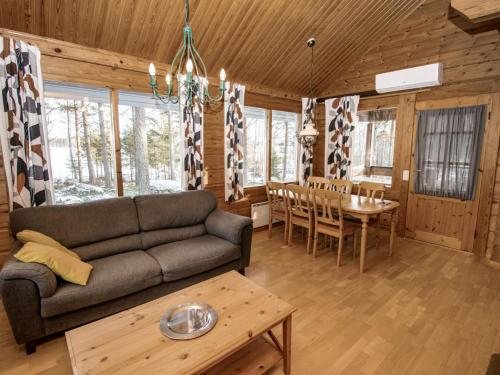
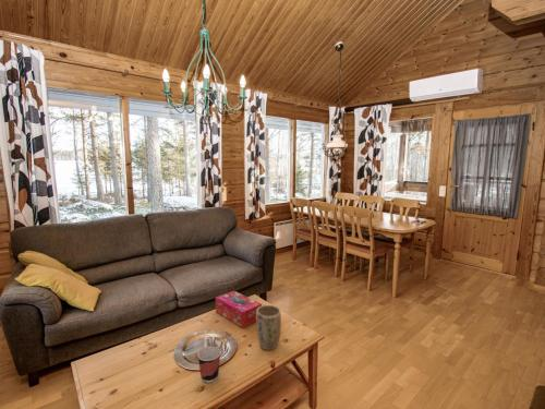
+ cup (209, 364)
+ tissue box (238, 308)
+ plant pot (268, 327)
